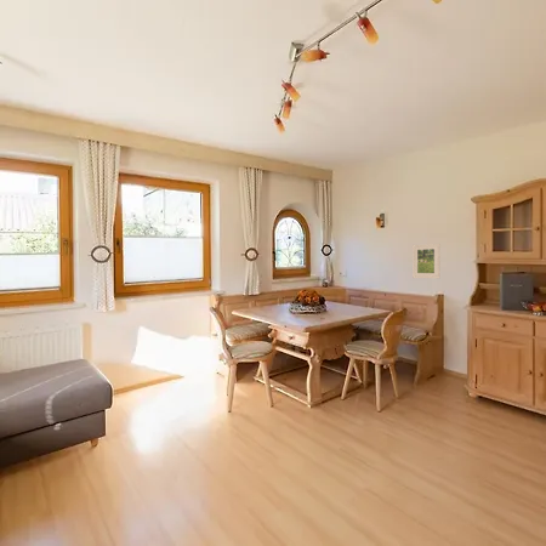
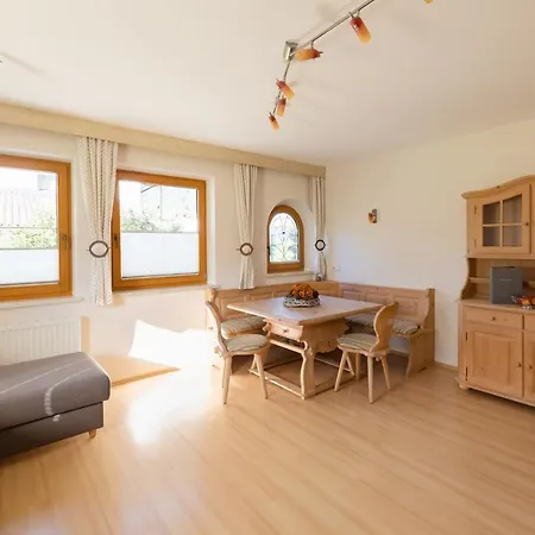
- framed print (426, 261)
